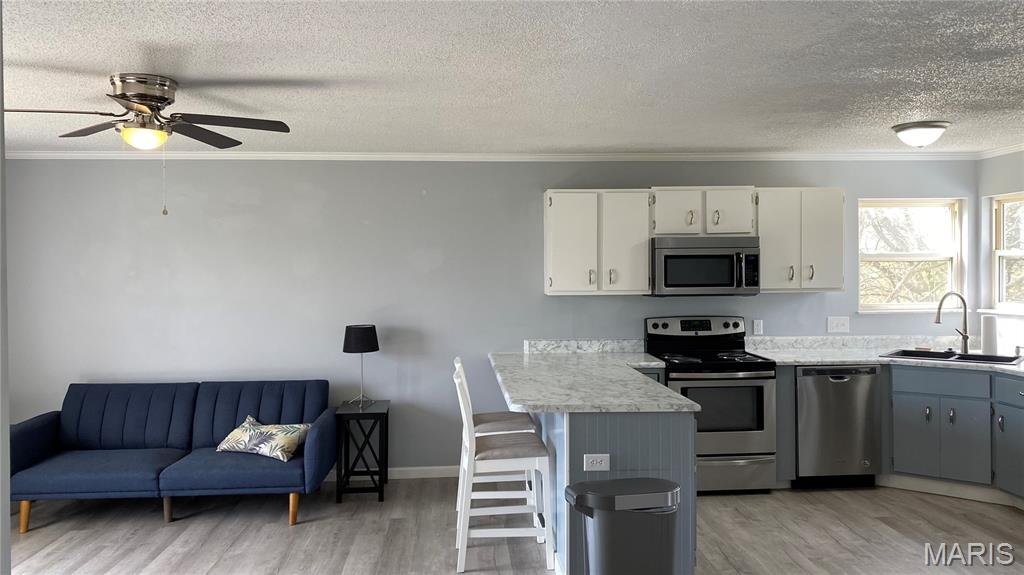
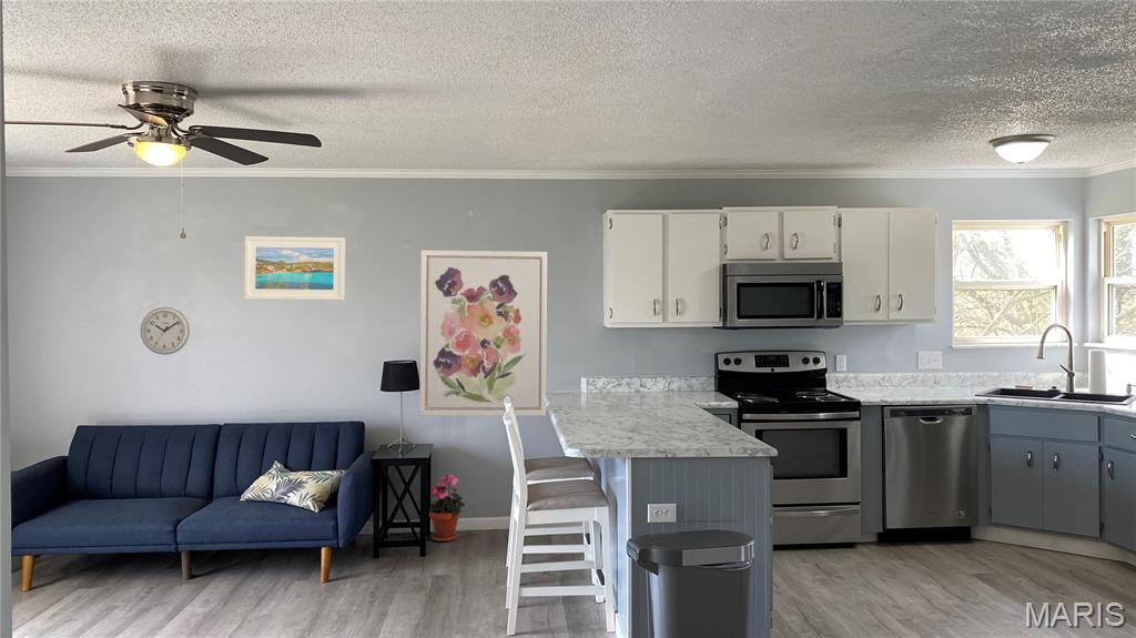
+ potted plant (445, 506)
+ wall clock (164, 331)
+ wall art (484, 333)
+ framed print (294, 269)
